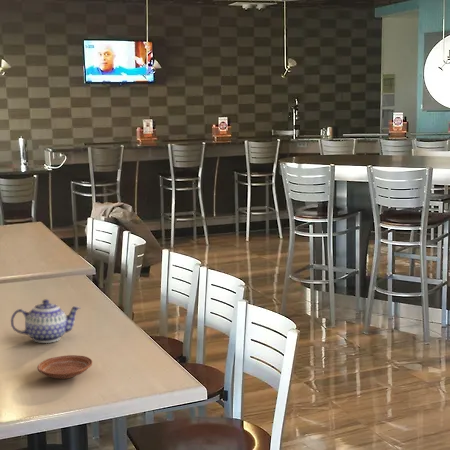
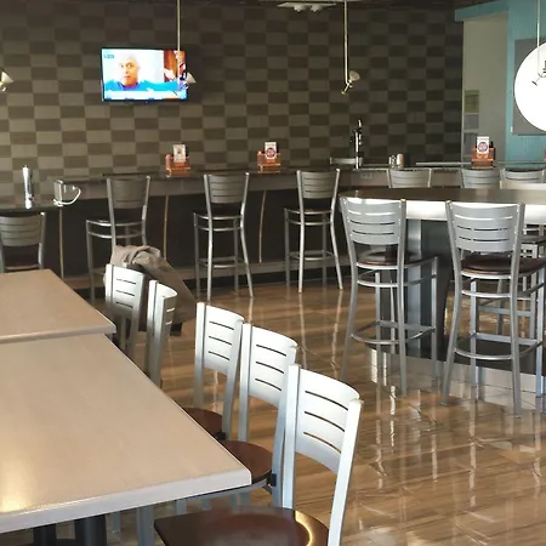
- teapot (46, 319)
- plate (65, 369)
